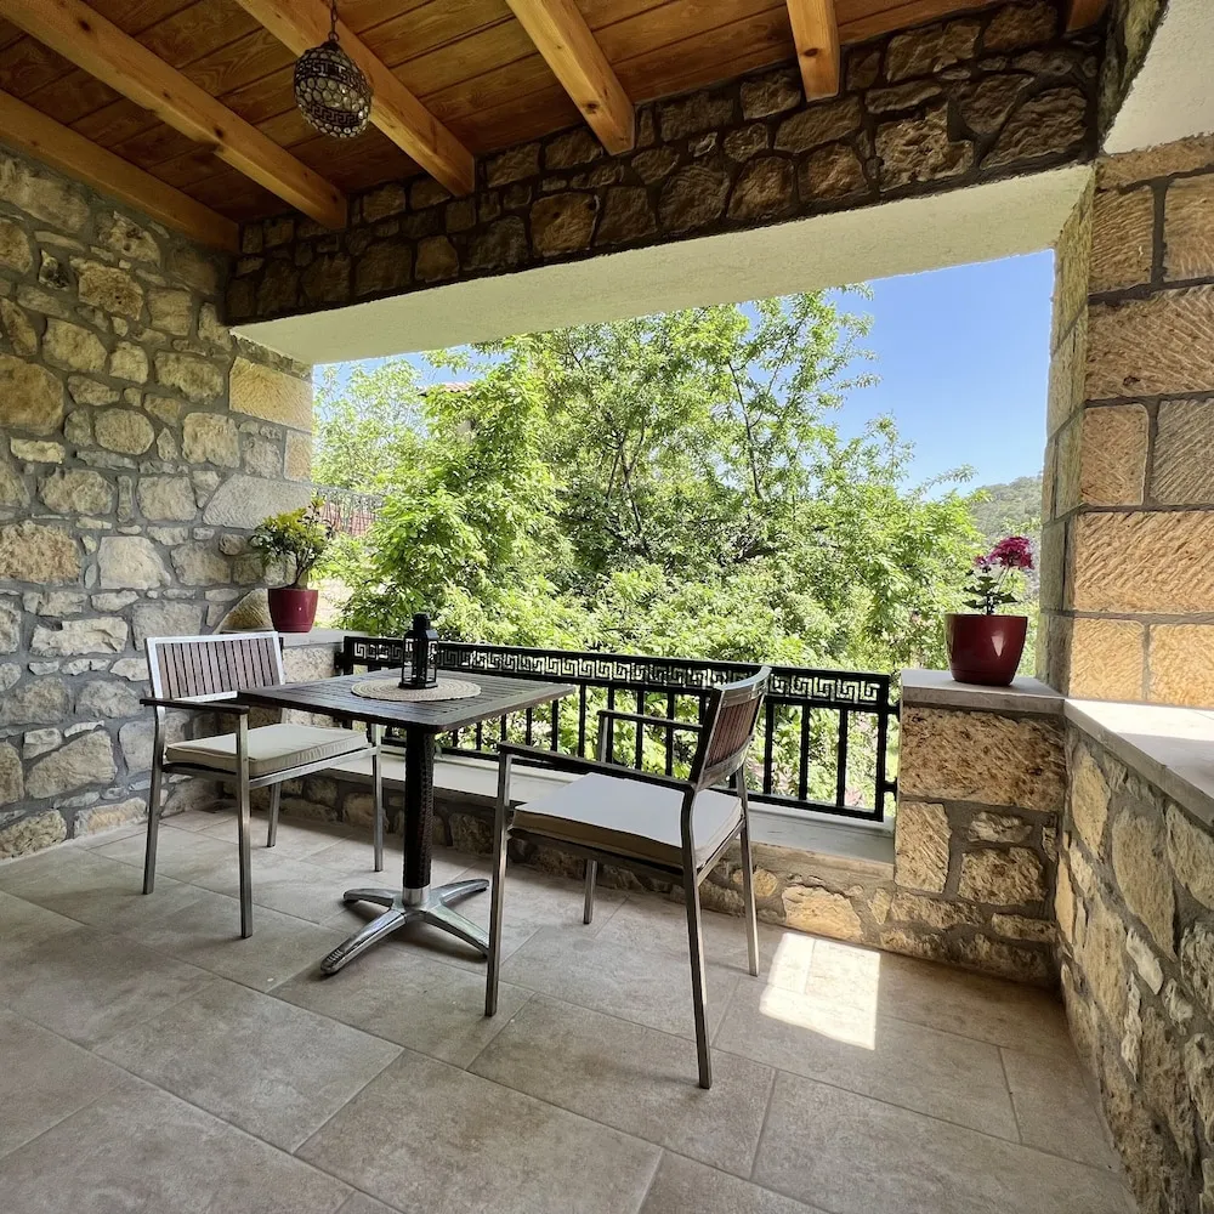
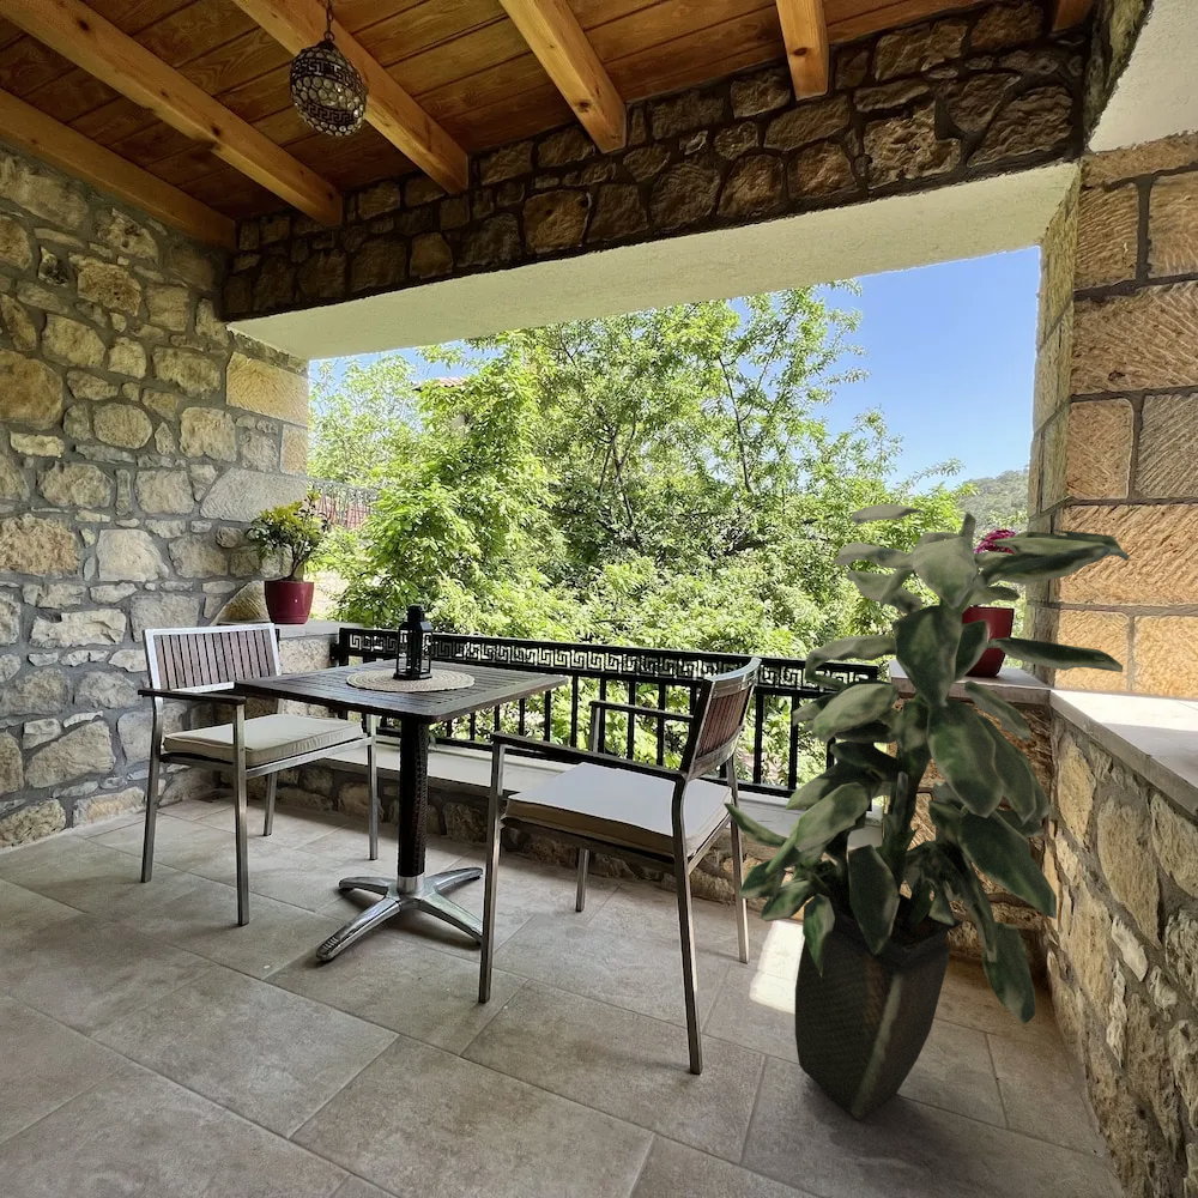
+ indoor plant (901, 803)
